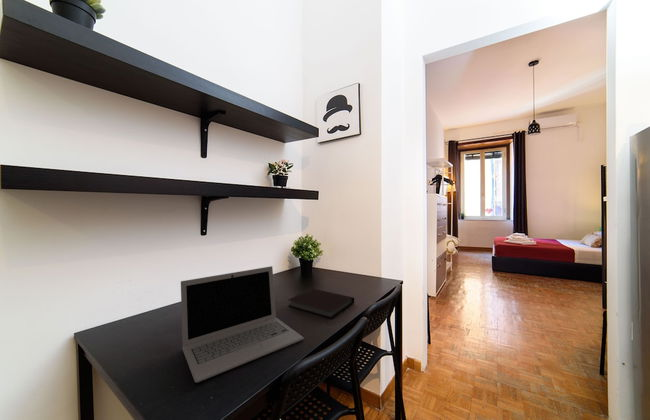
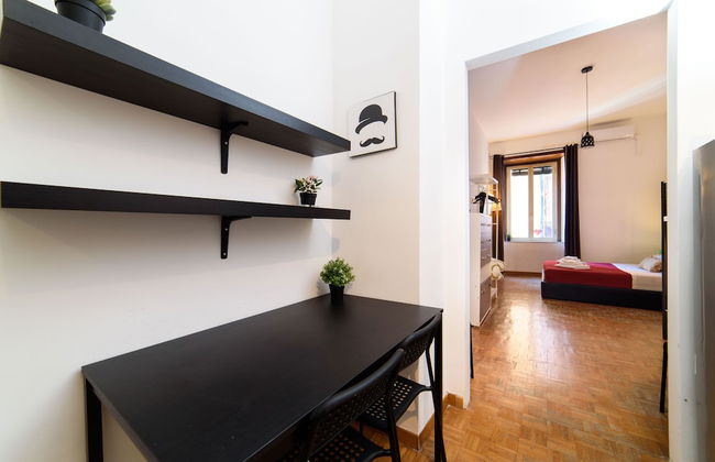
- laptop (243, 311)
- notebook (321, 301)
